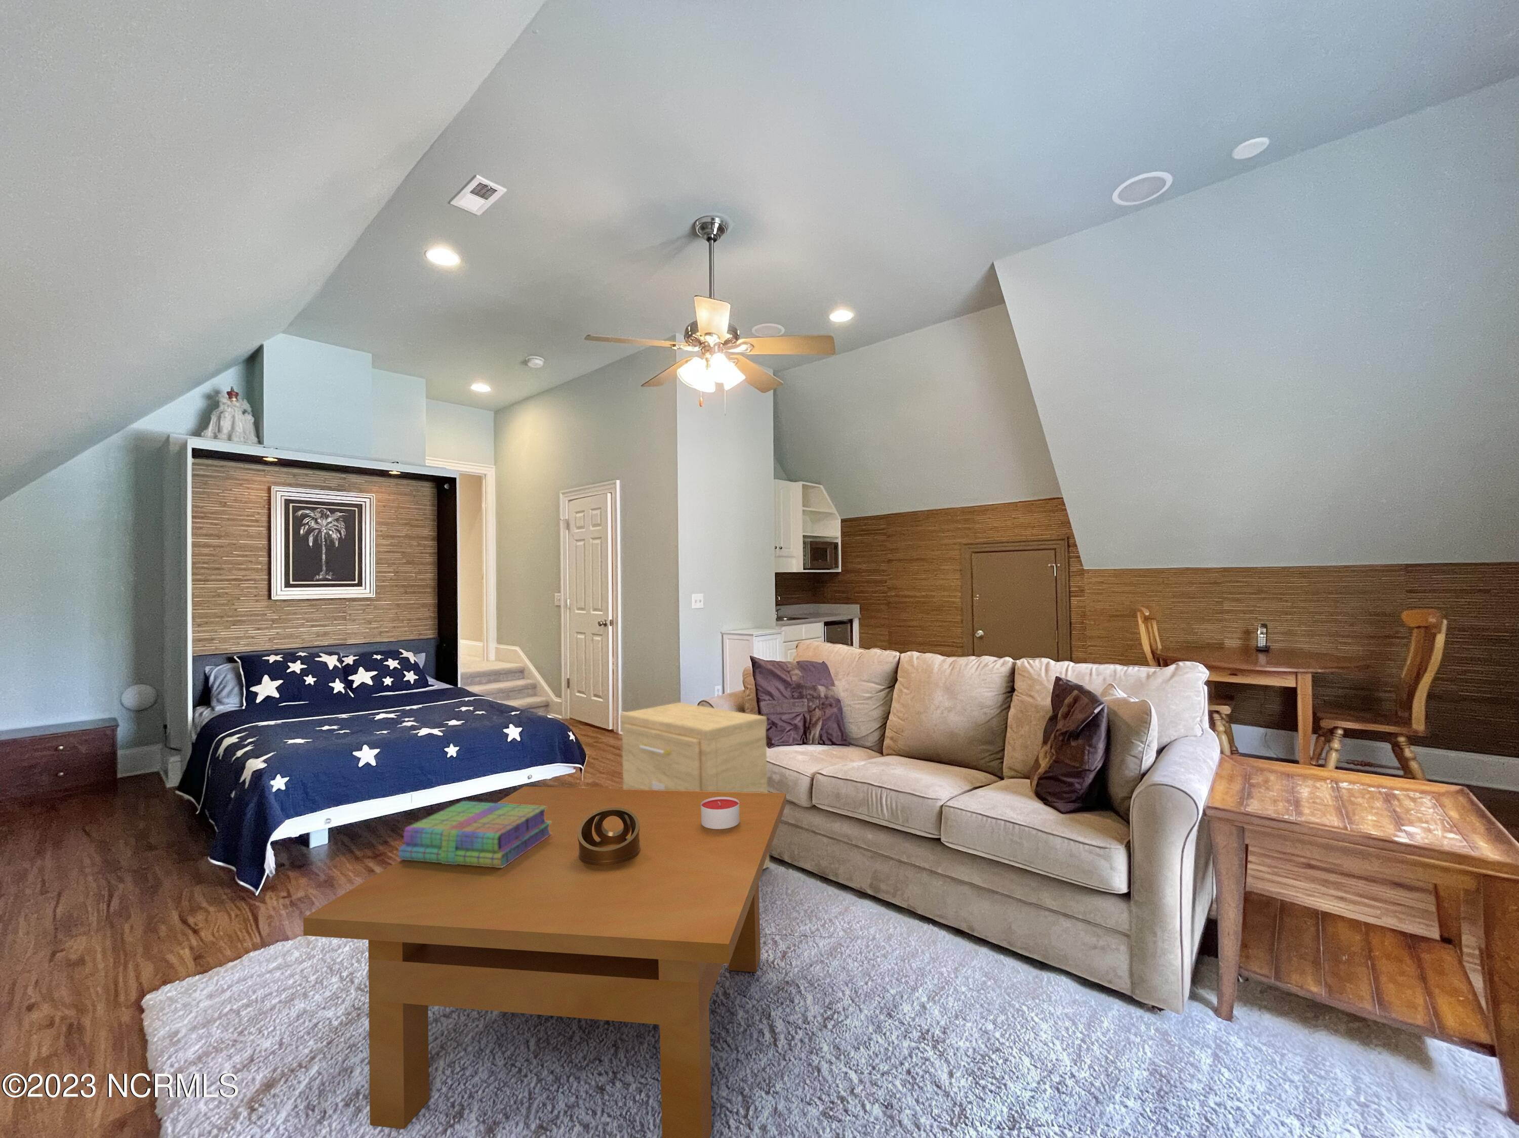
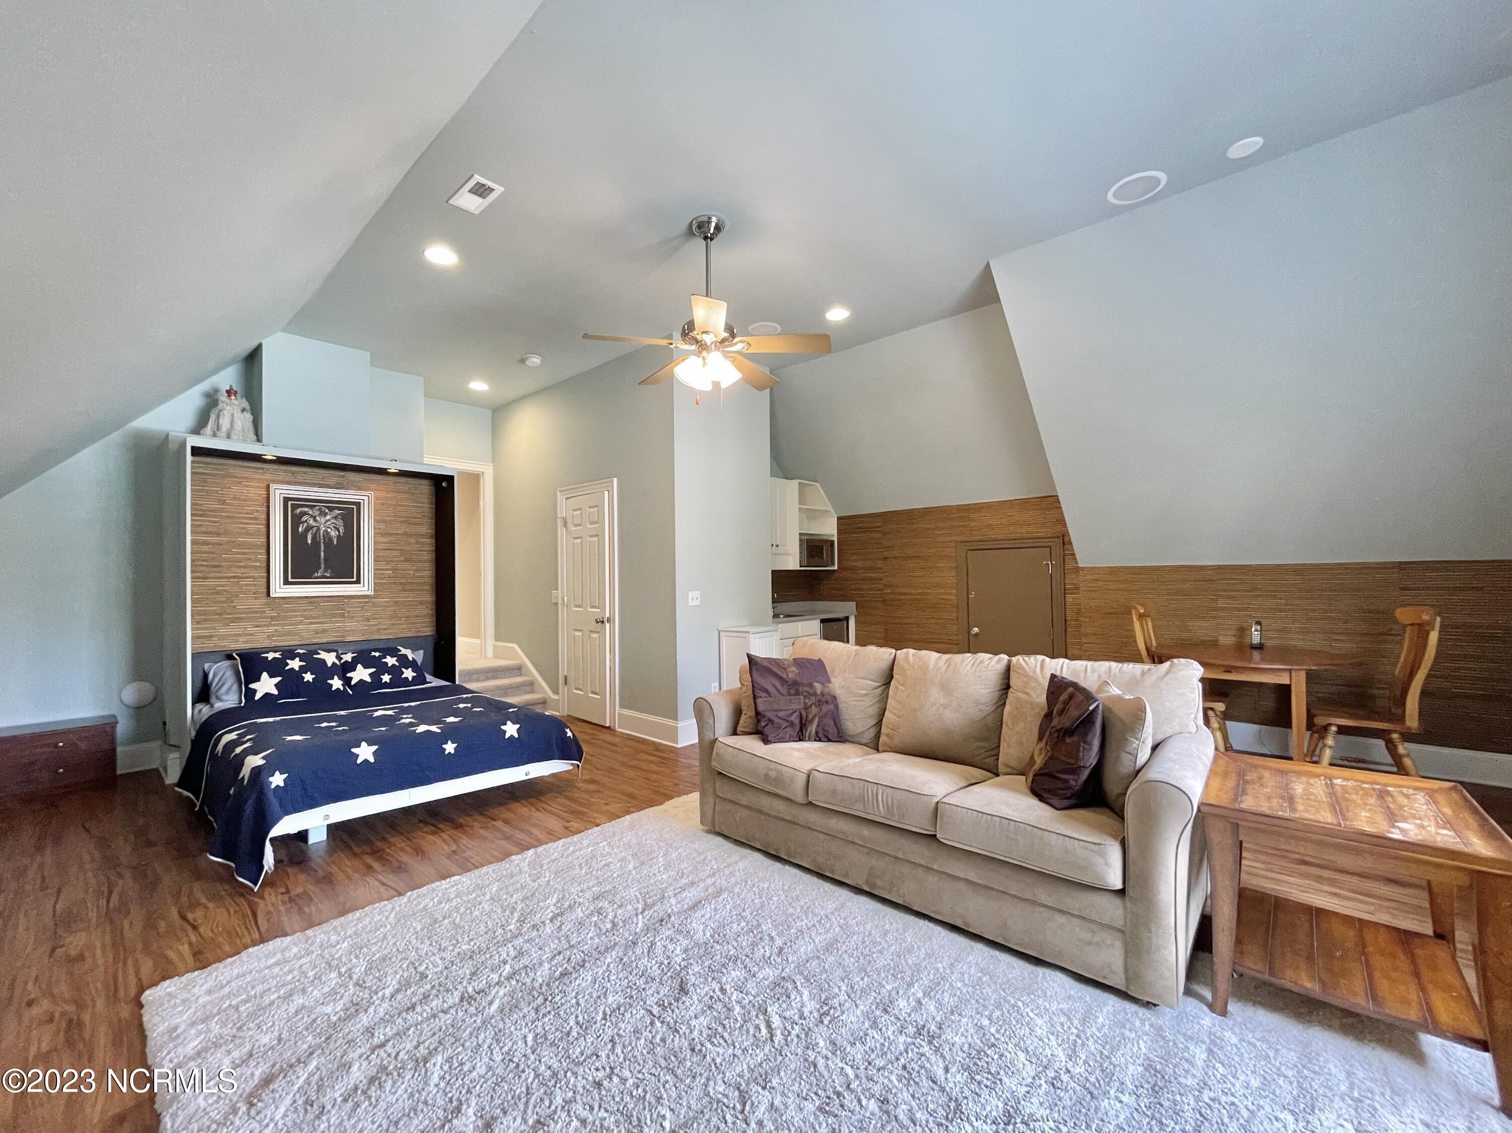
- table (598, 934)
- stack of books (478, 831)
- candle (720, 812)
- side table (689, 789)
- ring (610, 833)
